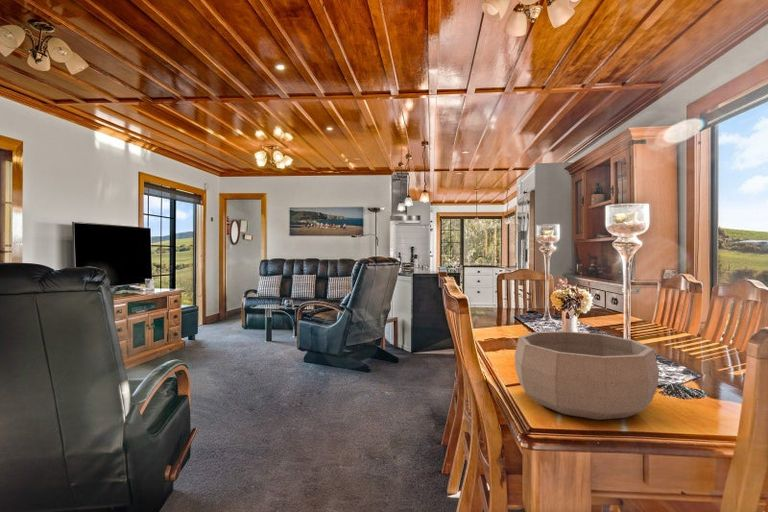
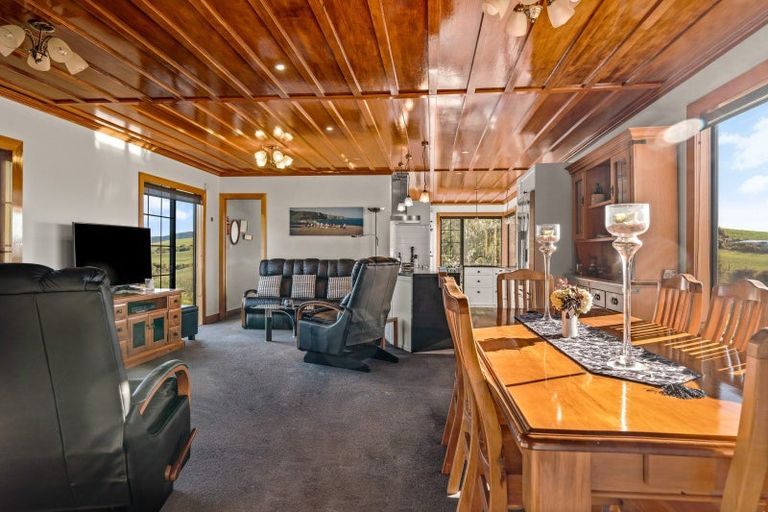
- decorative bowl (581, 372)
